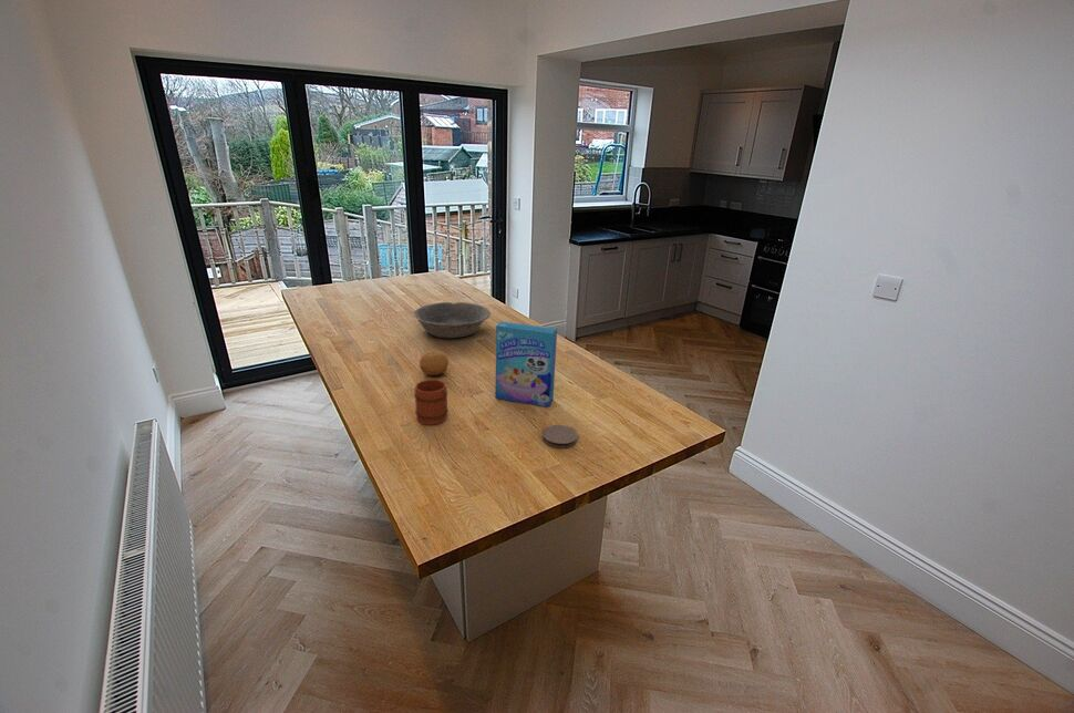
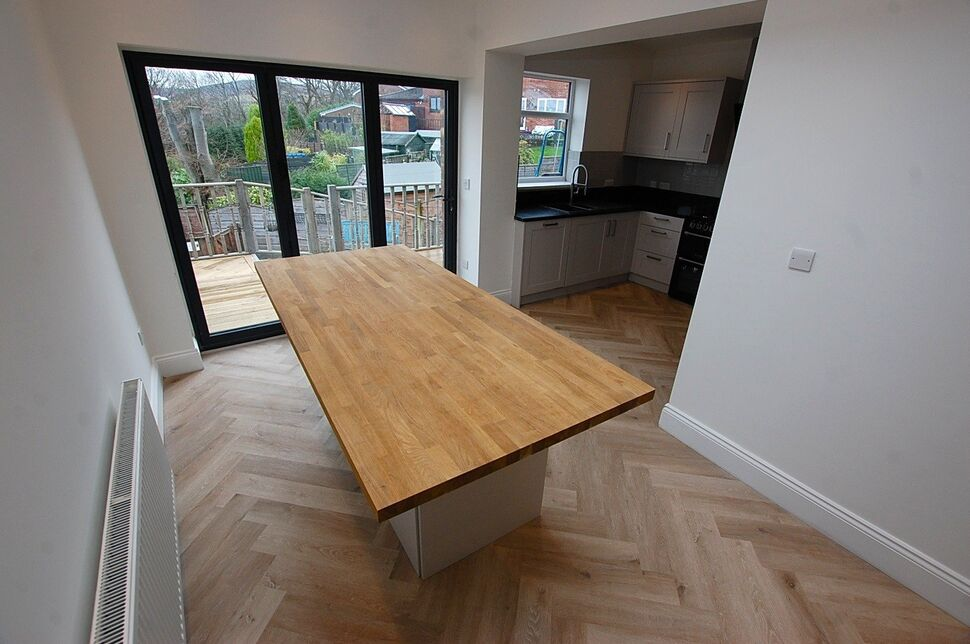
- fruit (434, 362)
- cereal box (525, 363)
- coaster (559, 435)
- bowl (453, 321)
- mug (430, 400)
